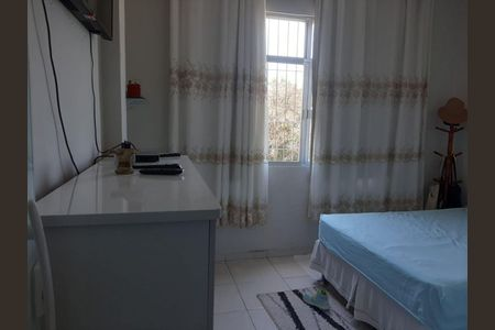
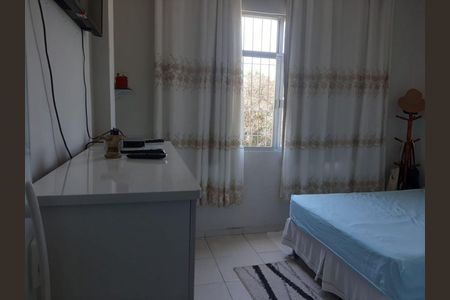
- sneaker (316, 295)
